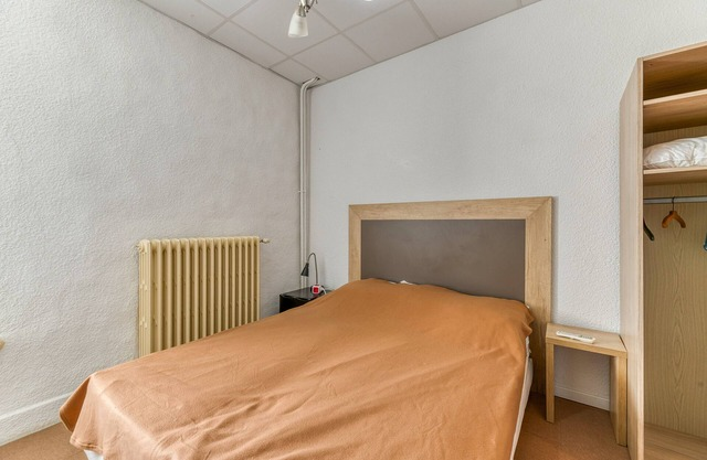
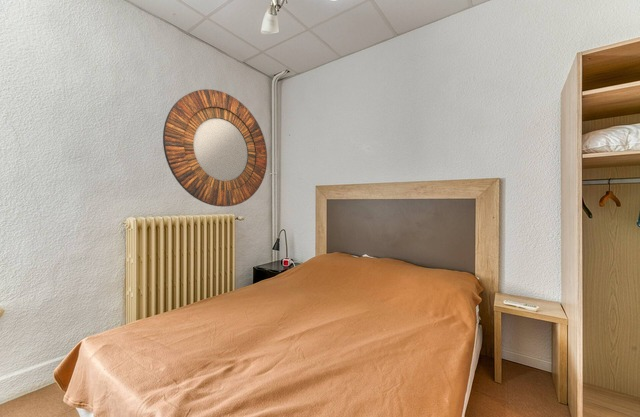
+ home mirror (223, 149)
